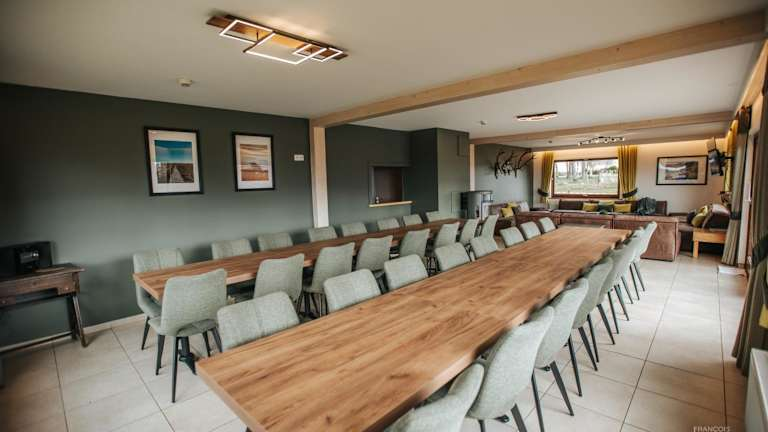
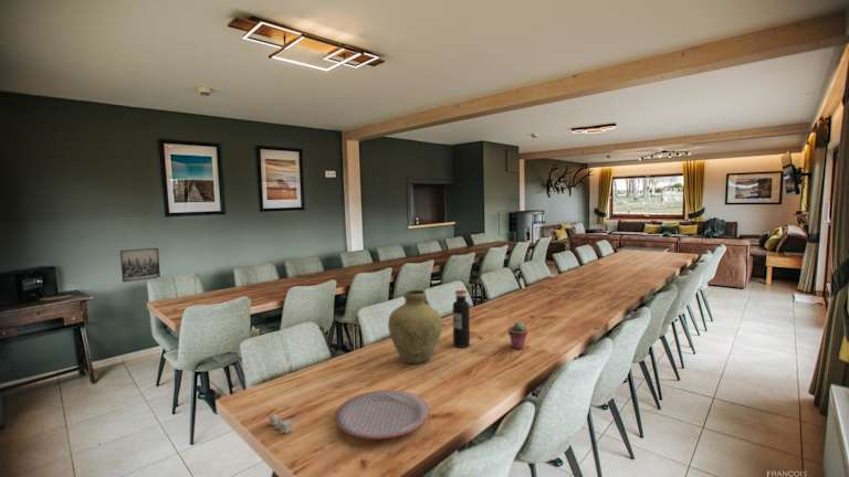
+ wall art (140, 264)
+ vase (415, 325)
+ water bottle (461, 318)
+ potted succulent (517, 333)
+ salt and pepper shaker set (280, 423)
+ plate (382, 414)
